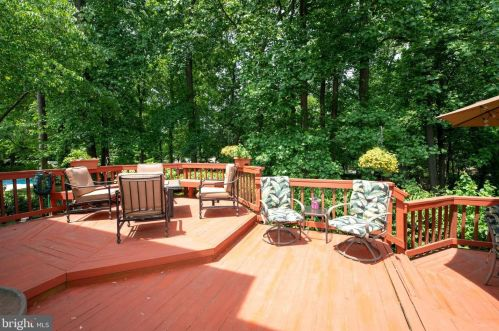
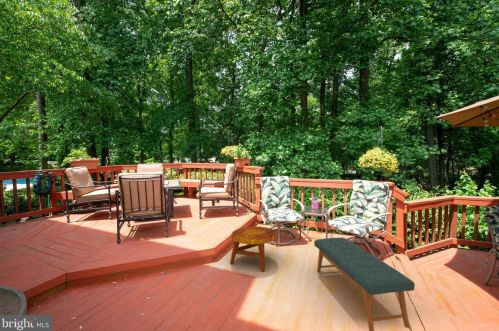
+ bench (354, 274)
+ side table (254, 246)
